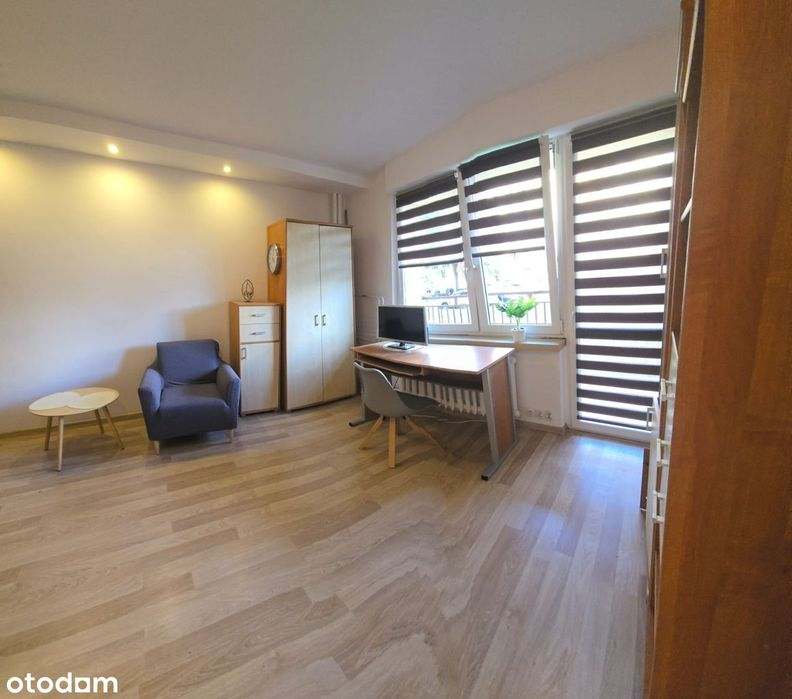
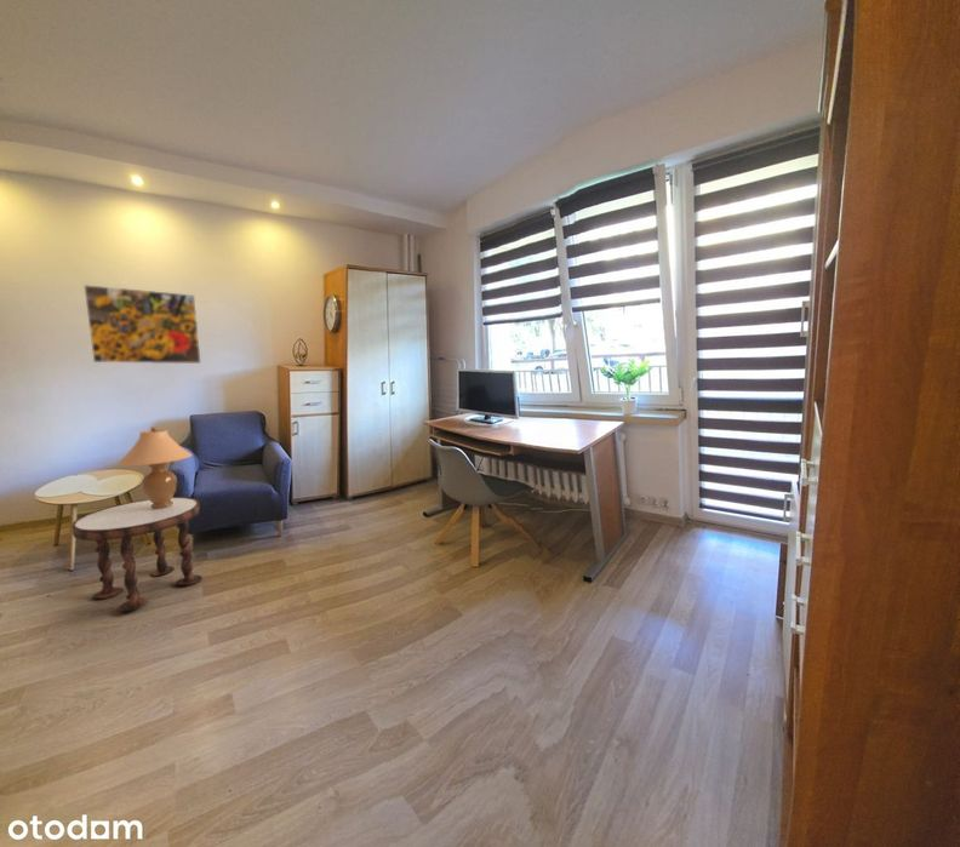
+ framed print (147, 326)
+ table lamp (158, 467)
+ side table (155, 550)
